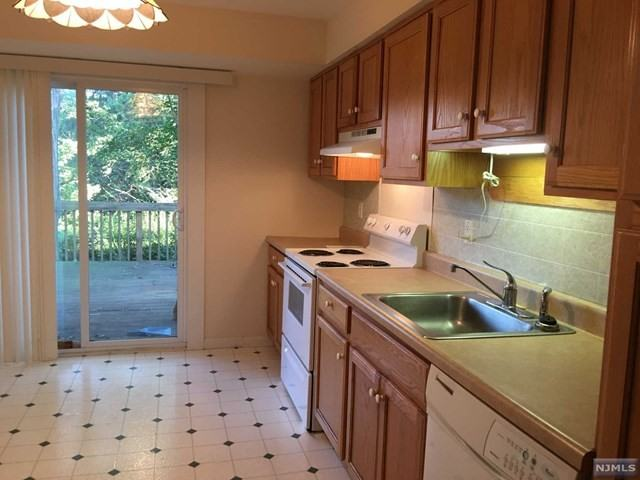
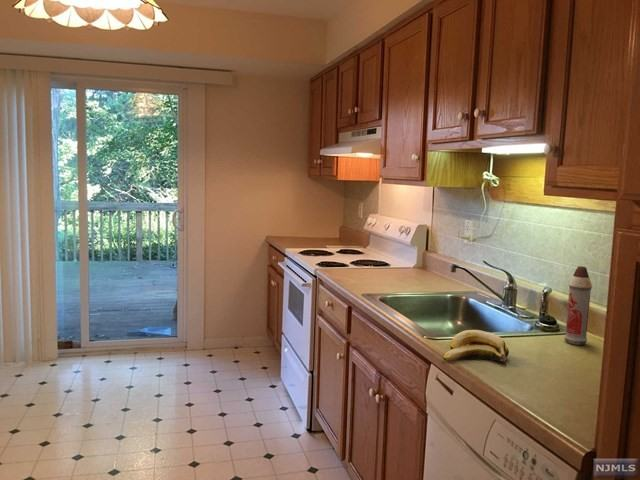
+ banana (478, 346)
+ spray bottle (578, 304)
